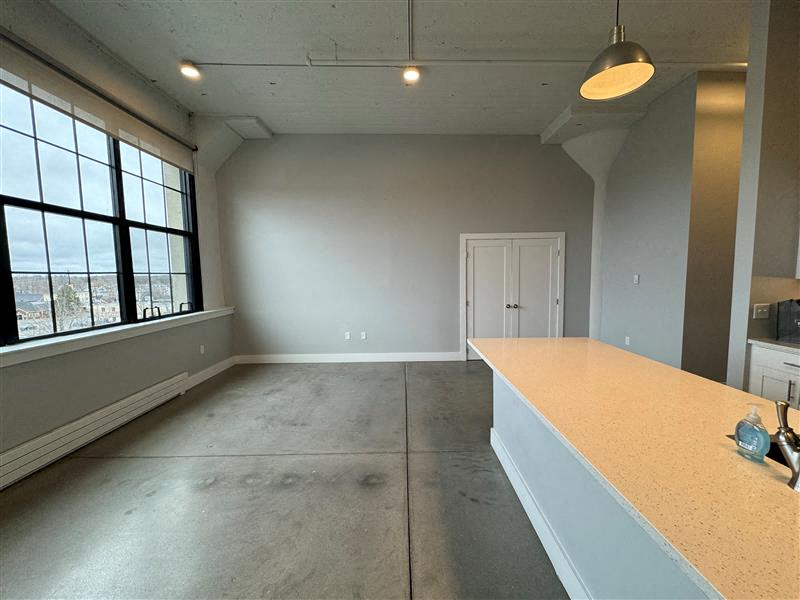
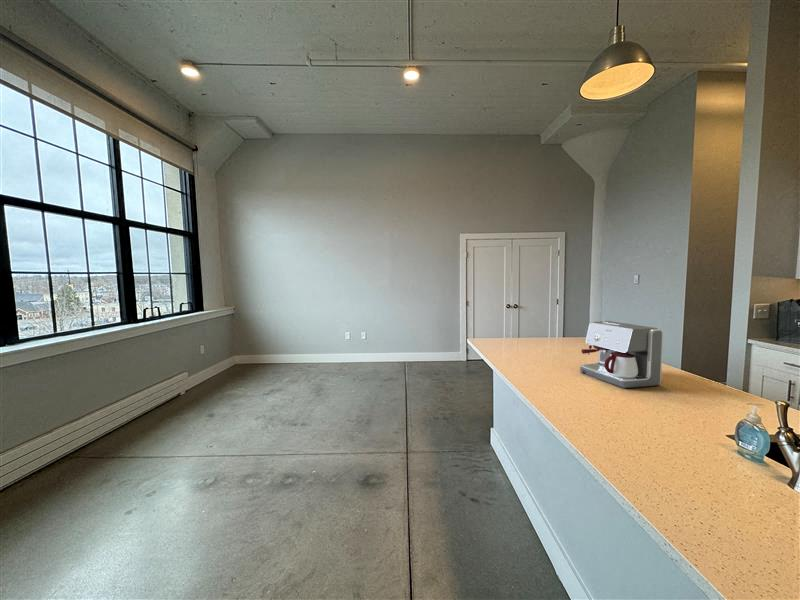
+ coffee maker (618, 351)
